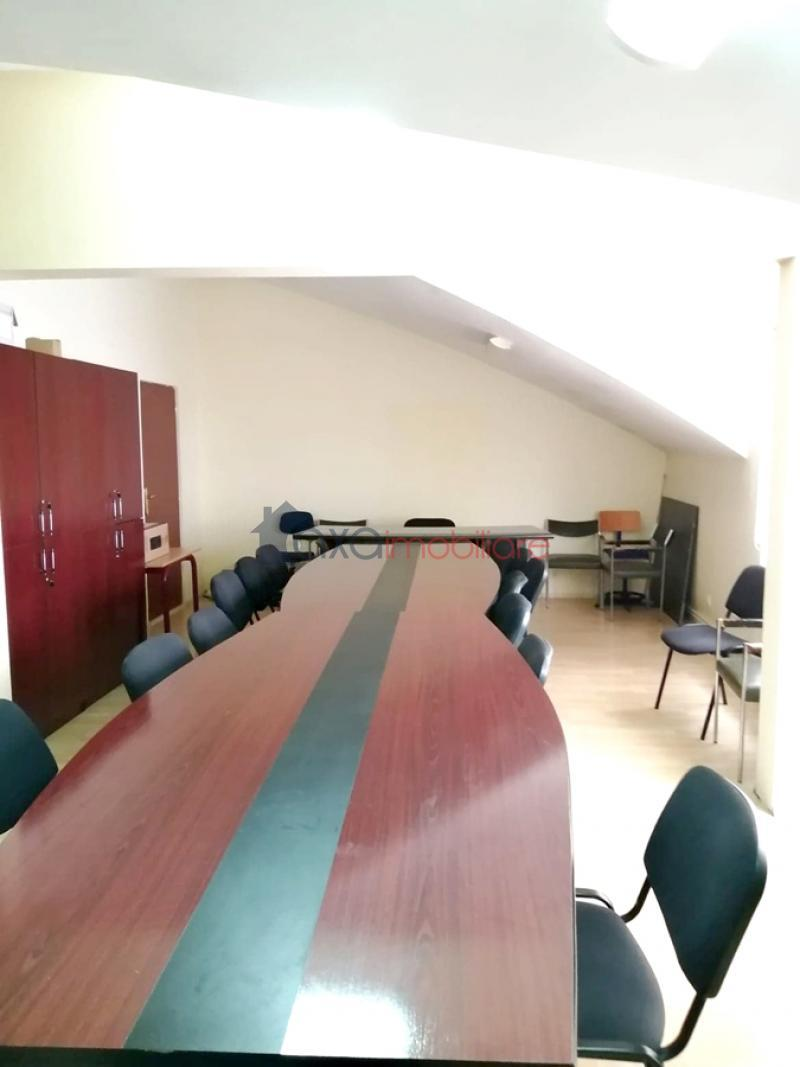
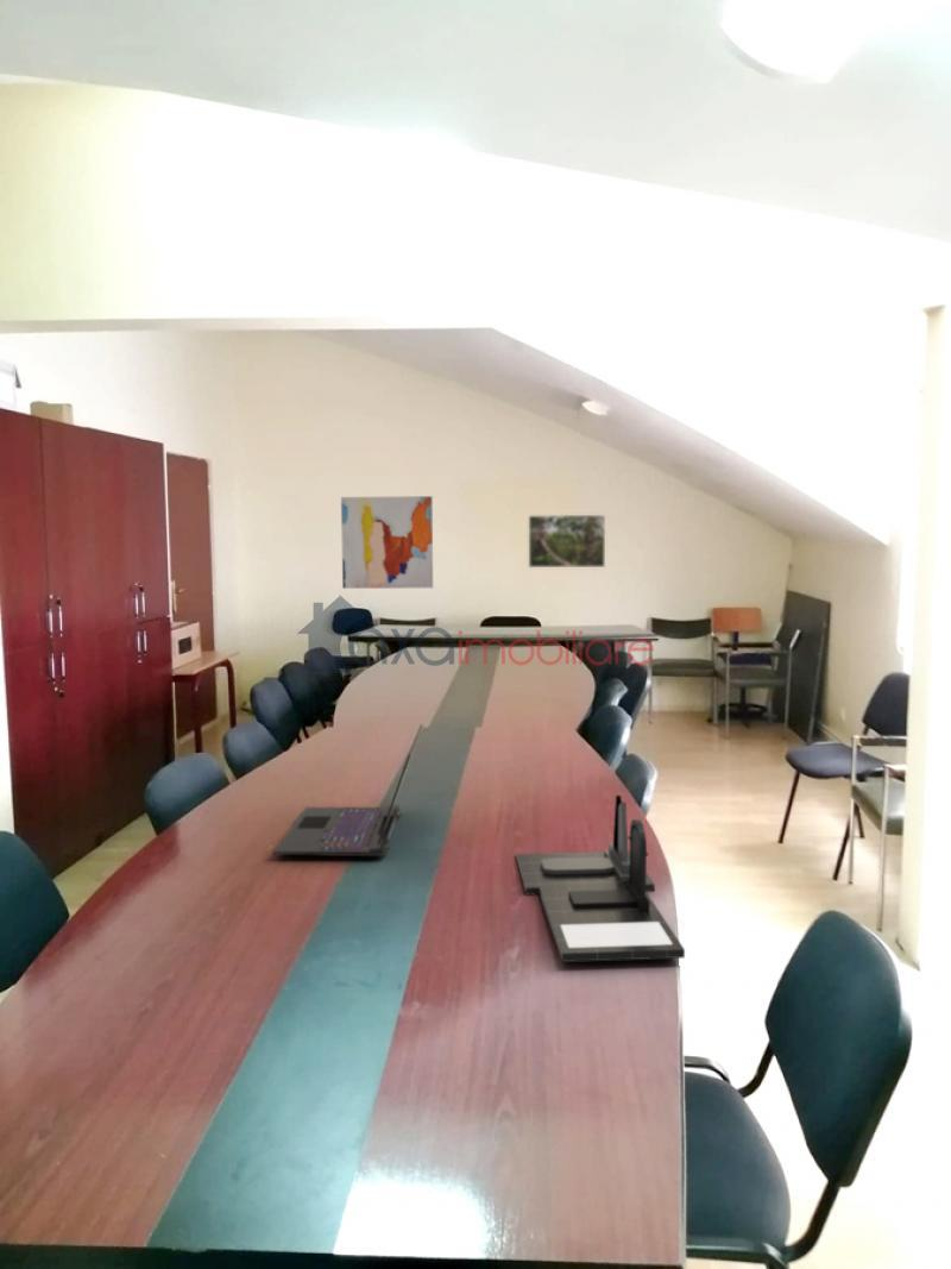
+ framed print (566, 541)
+ laptop (353, 808)
+ wall art (386, 542)
+ desk organizer (594, 859)
